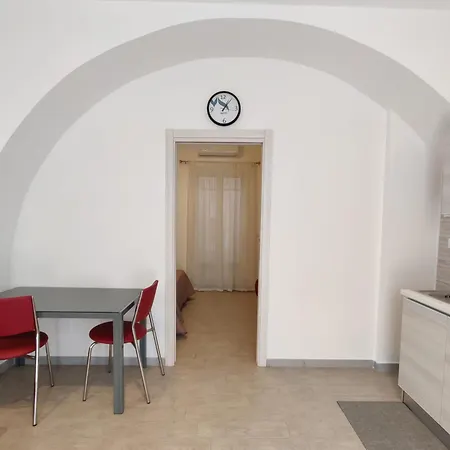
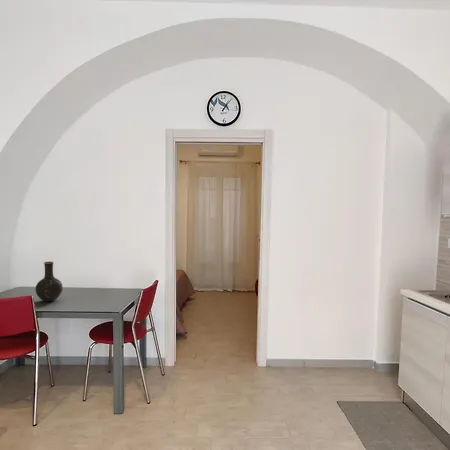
+ vase (49, 281)
